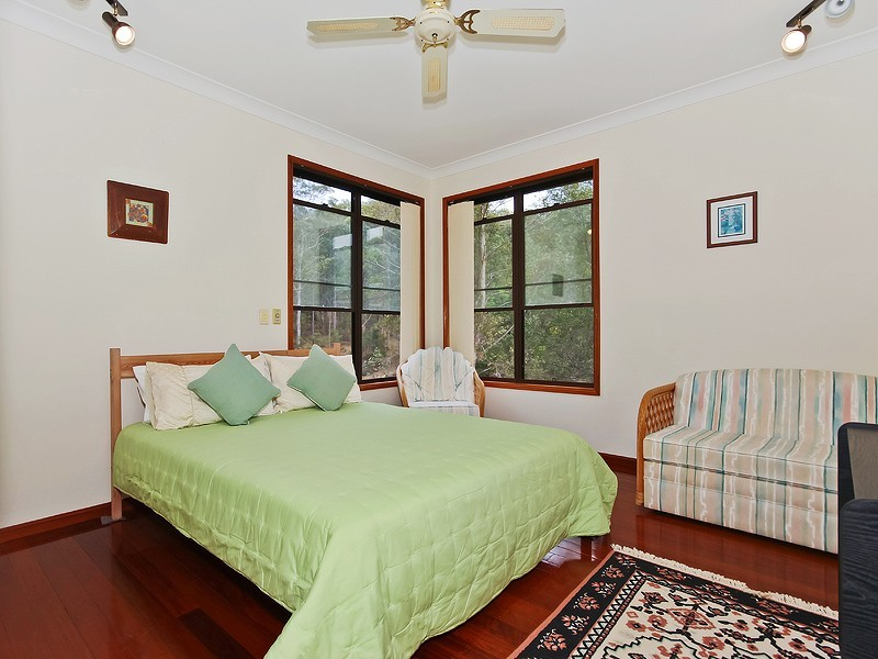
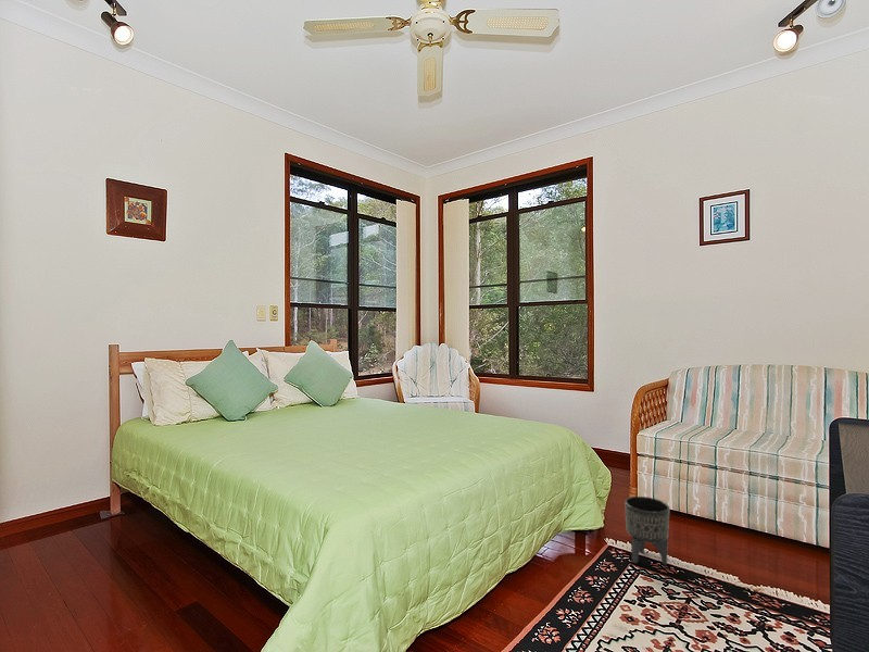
+ planter (646, 530)
